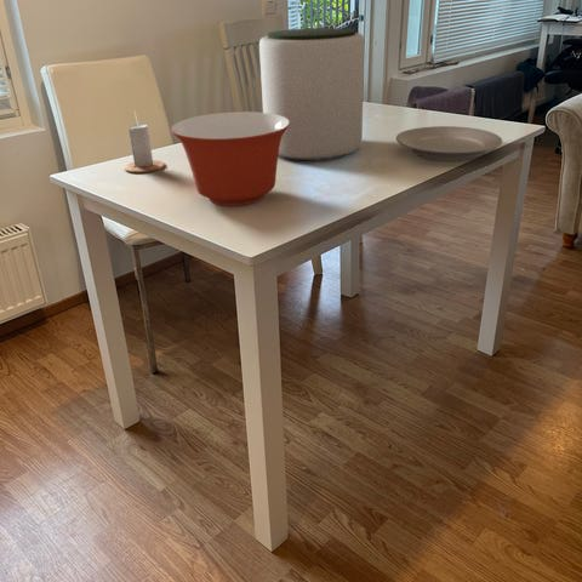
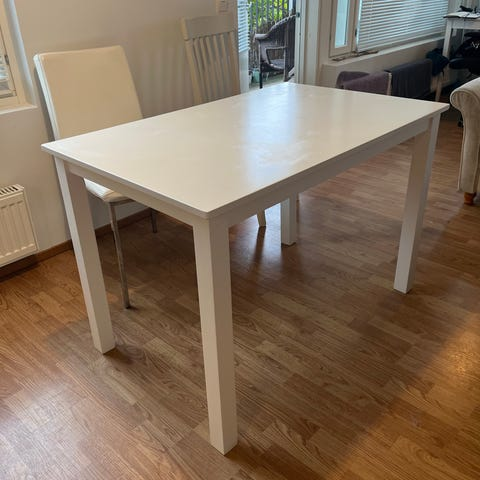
- candle (139, 137)
- mixing bowl (234, 161)
- plate (447, 144)
- plant pot (312, 93)
